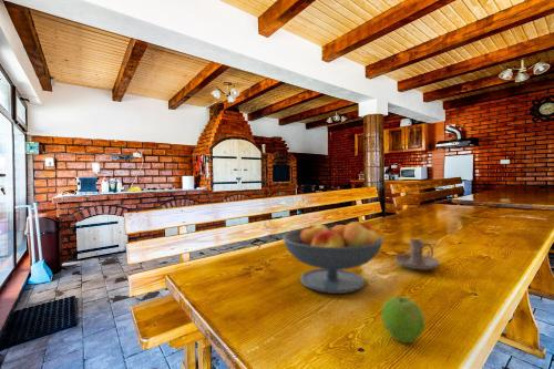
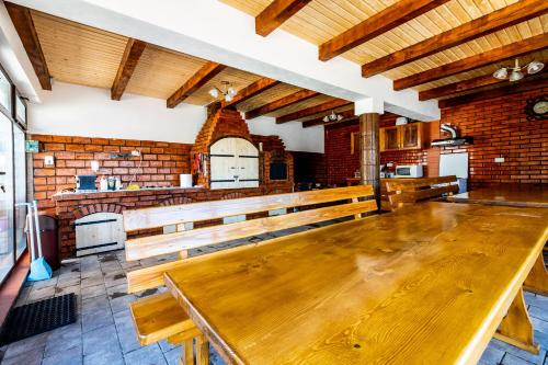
- candle holder (419, 253)
- fruit bowl (331, 250)
- fruit (402, 319)
